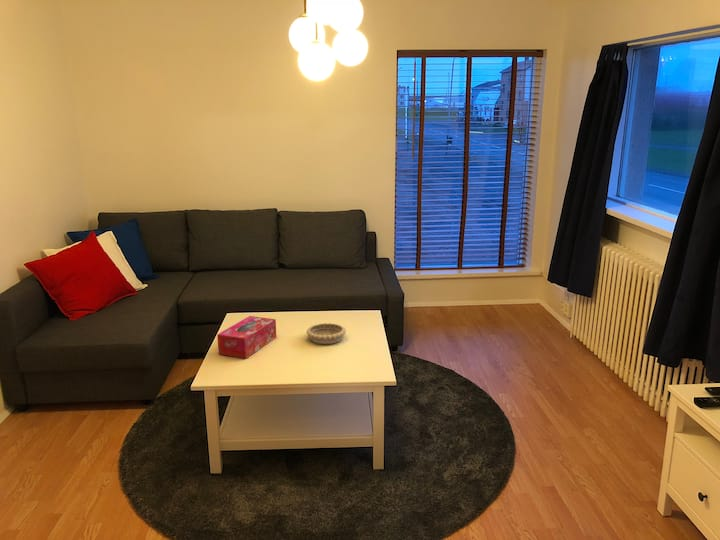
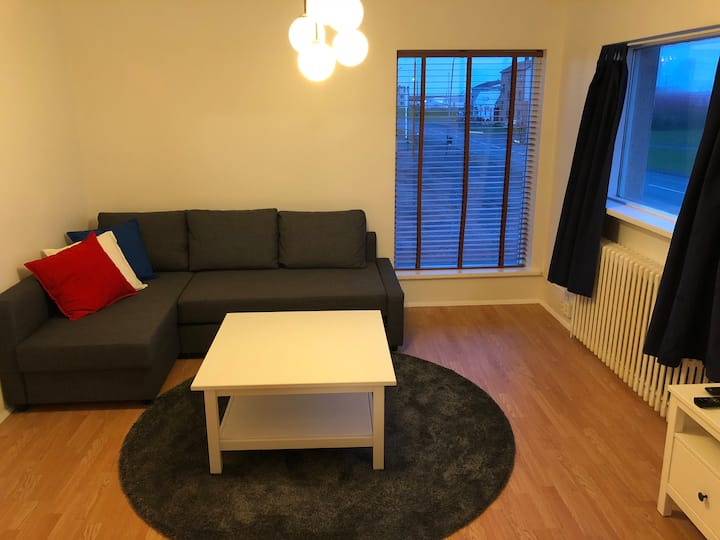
- decorative bowl (326, 333)
- tissue box (247, 336)
